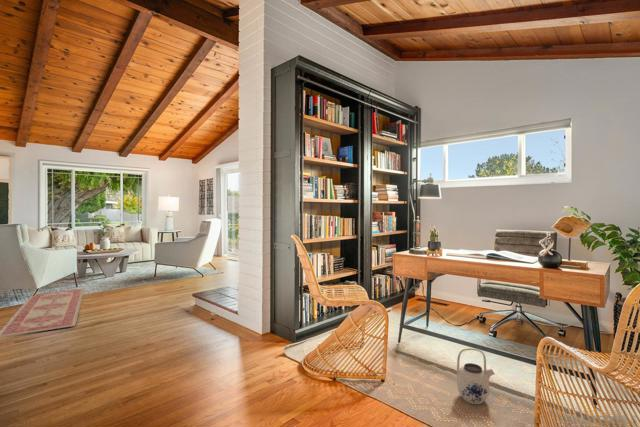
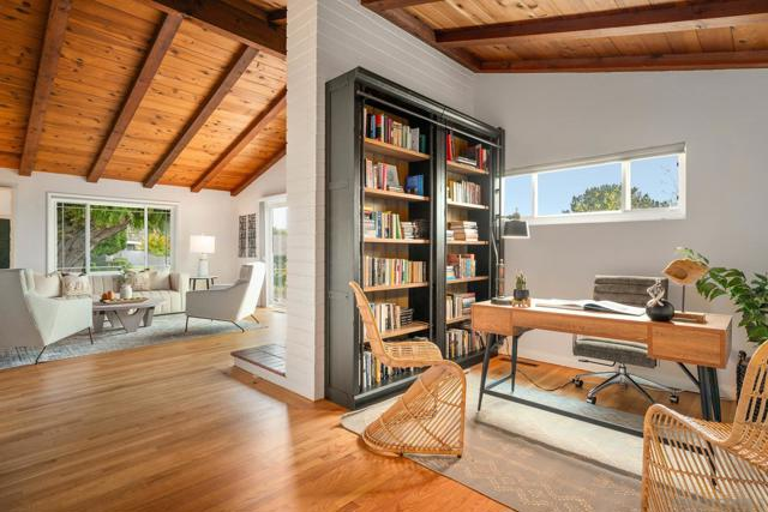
- rug (50, 306)
- teapot (475, 373)
